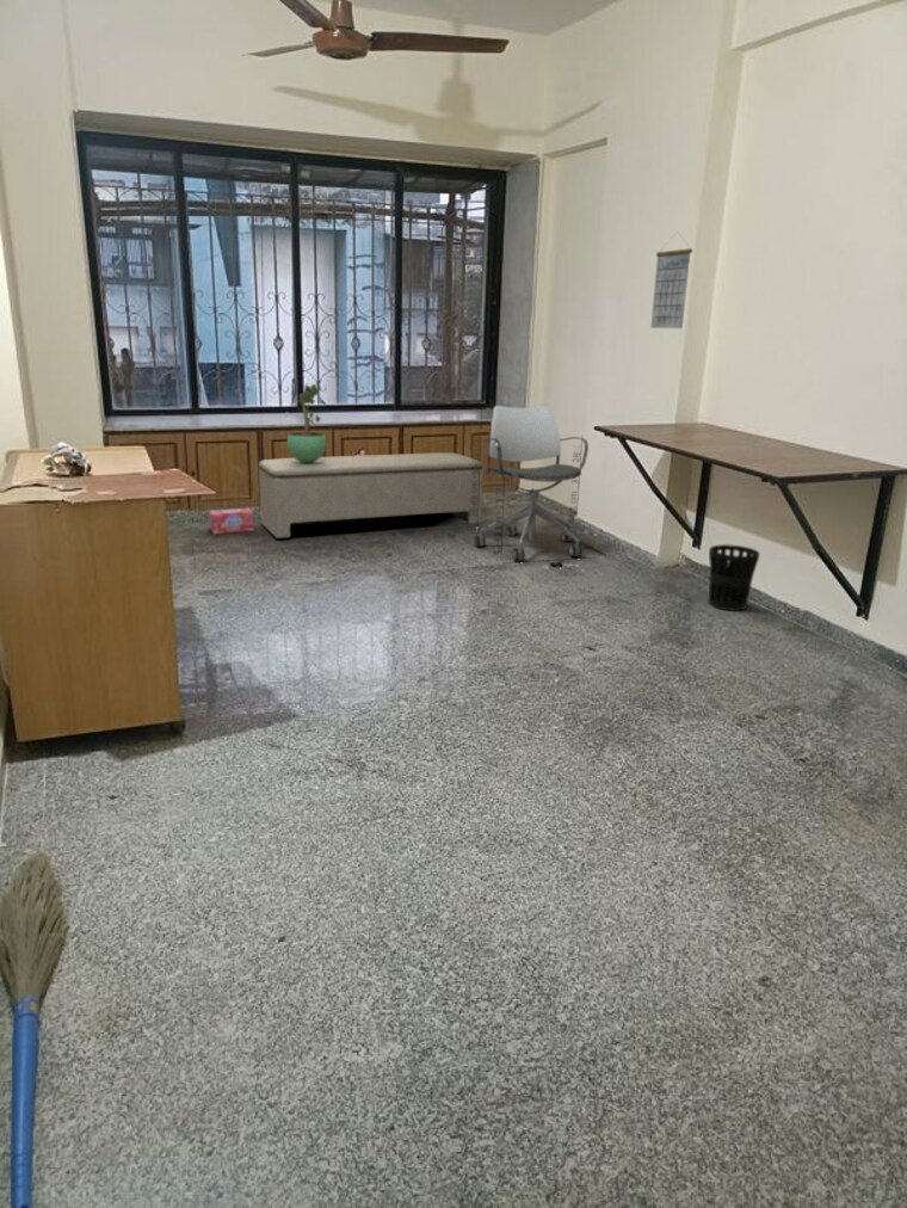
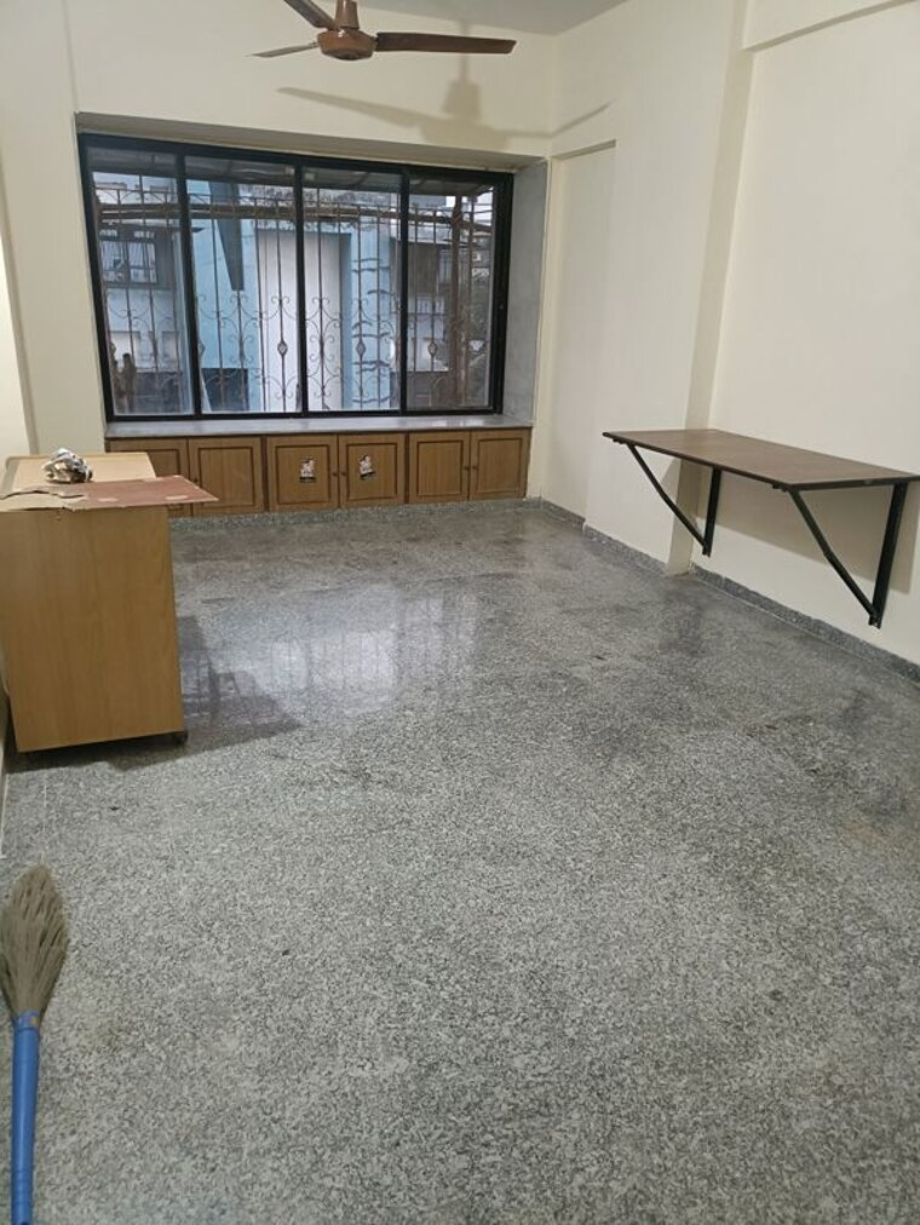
- potted plant (306, 423)
- calendar (671, 281)
- office chair (545, 481)
- box (230, 520)
- wastebasket (730, 578)
- bench (372, 491)
